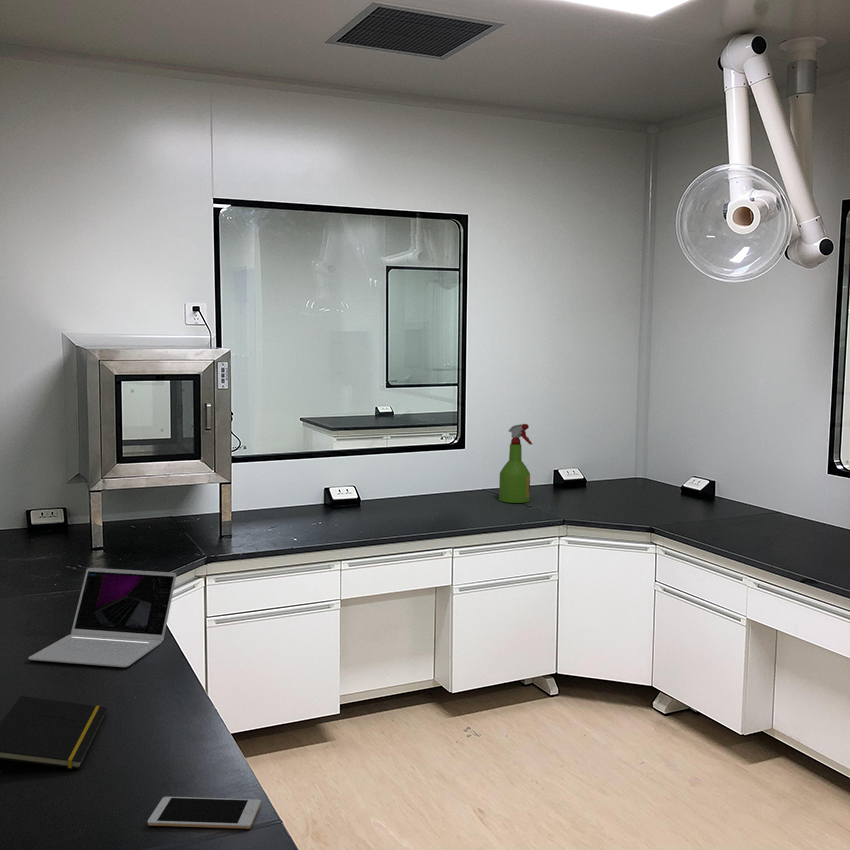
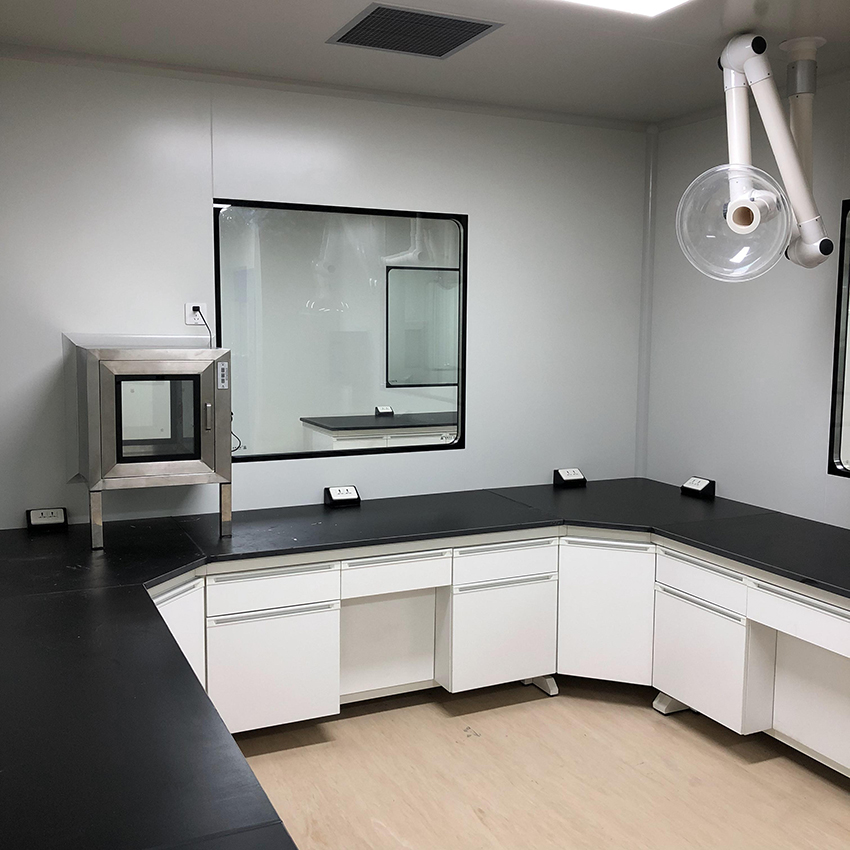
- laptop (105, 610)
- spray bottle (518, 462)
- notepad (48, 730)
- cell phone (205, 812)
